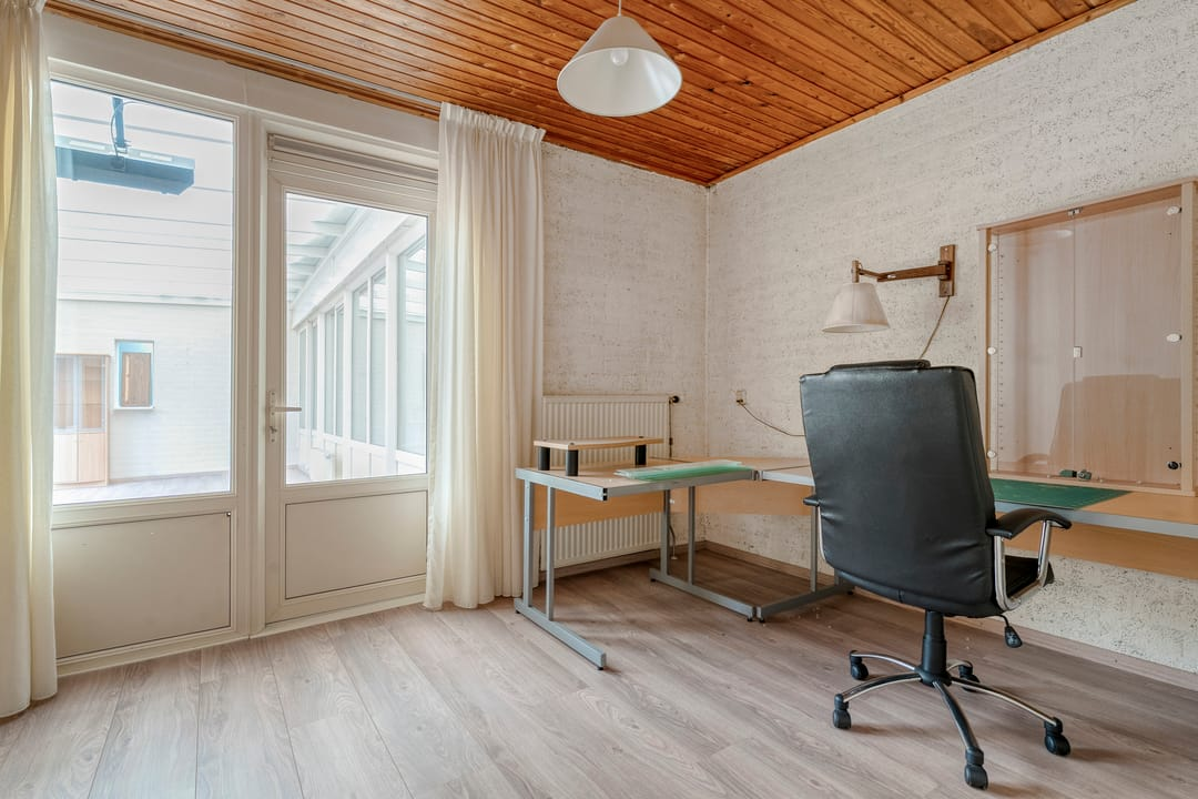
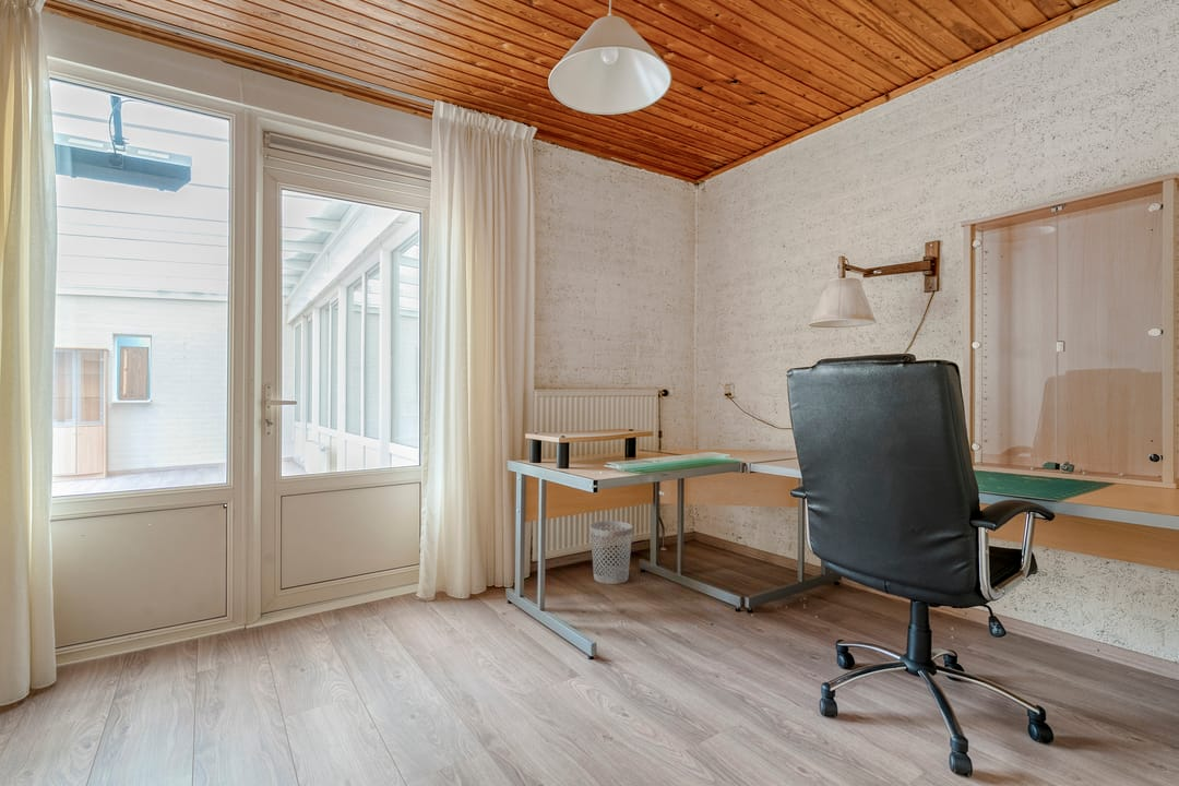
+ wastebasket (610, 552)
